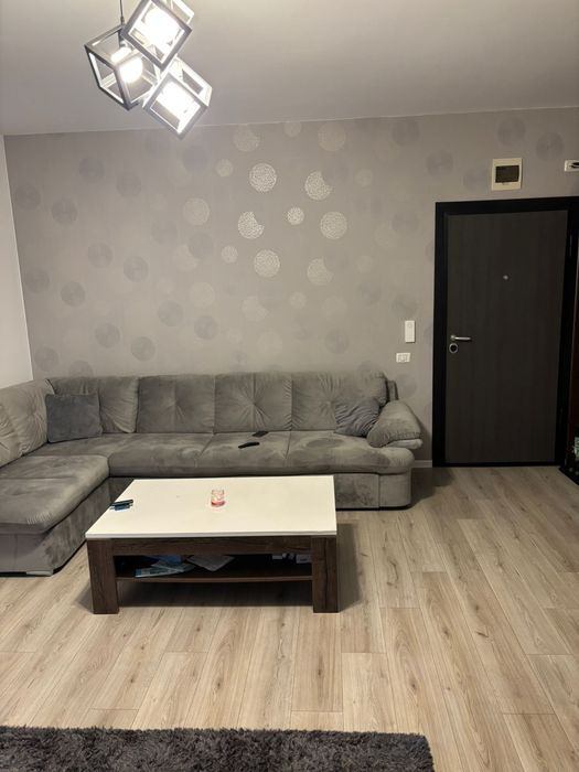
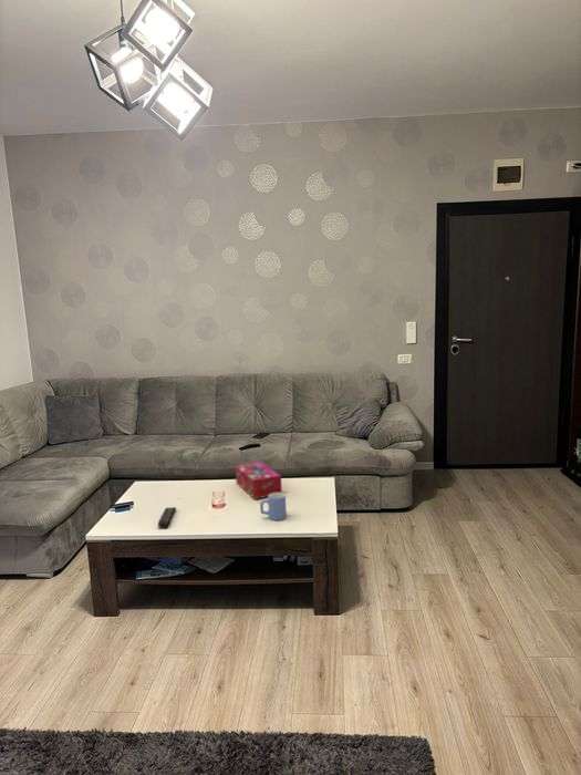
+ tissue box (258, 479)
+ mug (273, 506)
+ remote control (167, 516)
